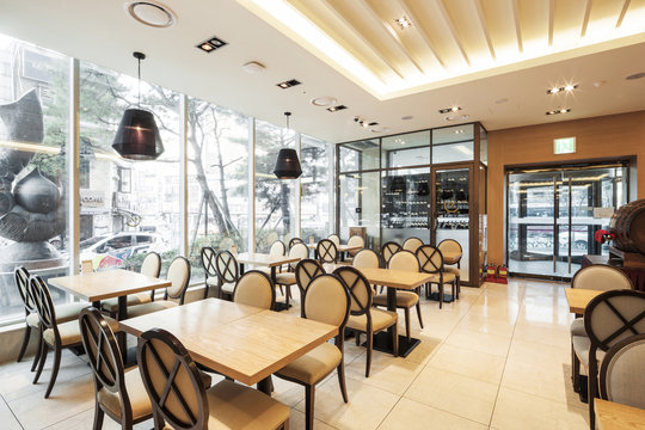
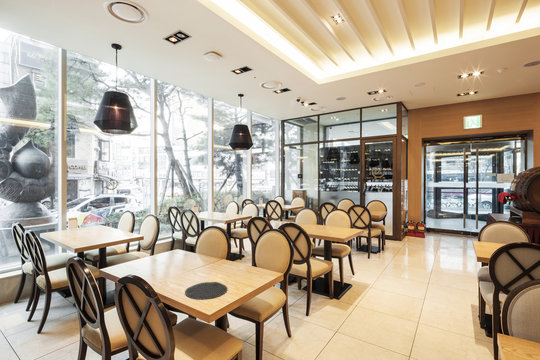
+ plate (206, 289)
